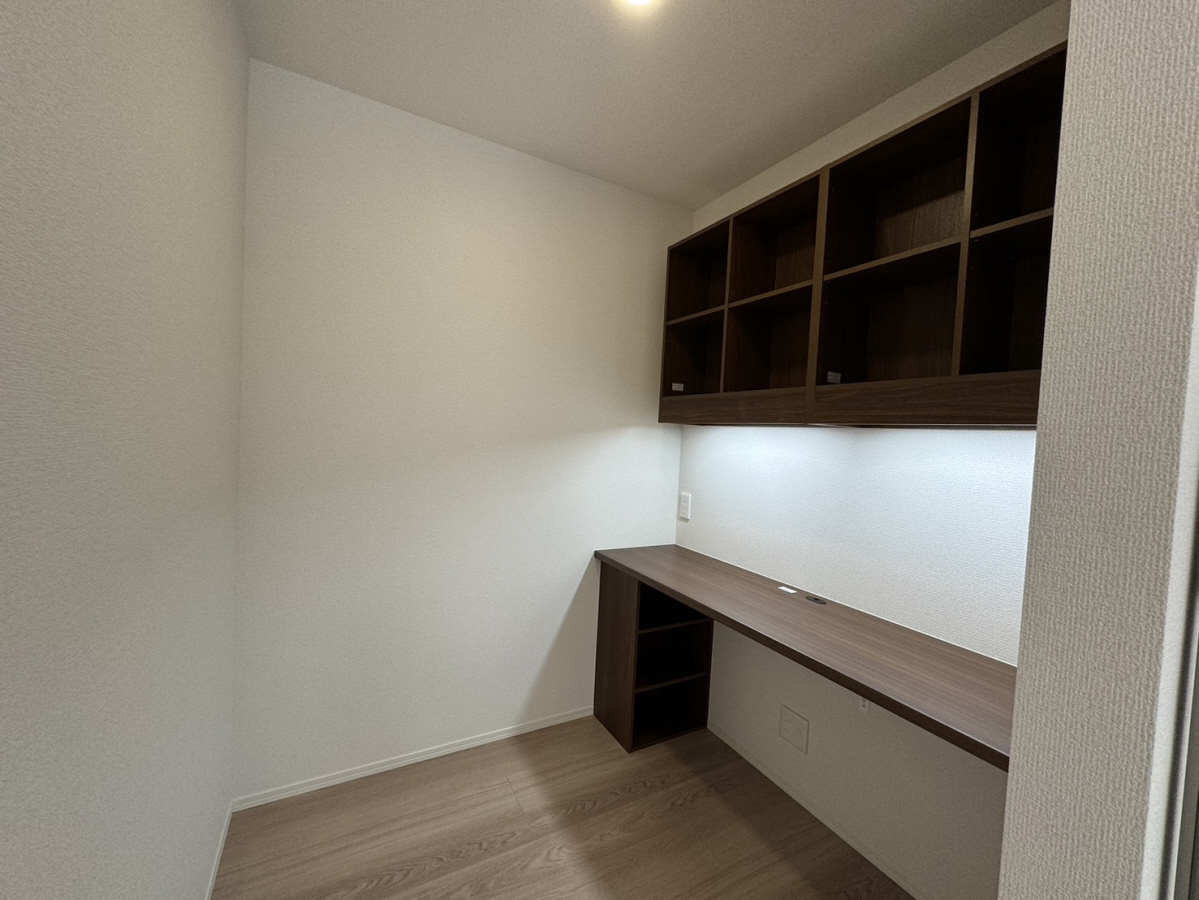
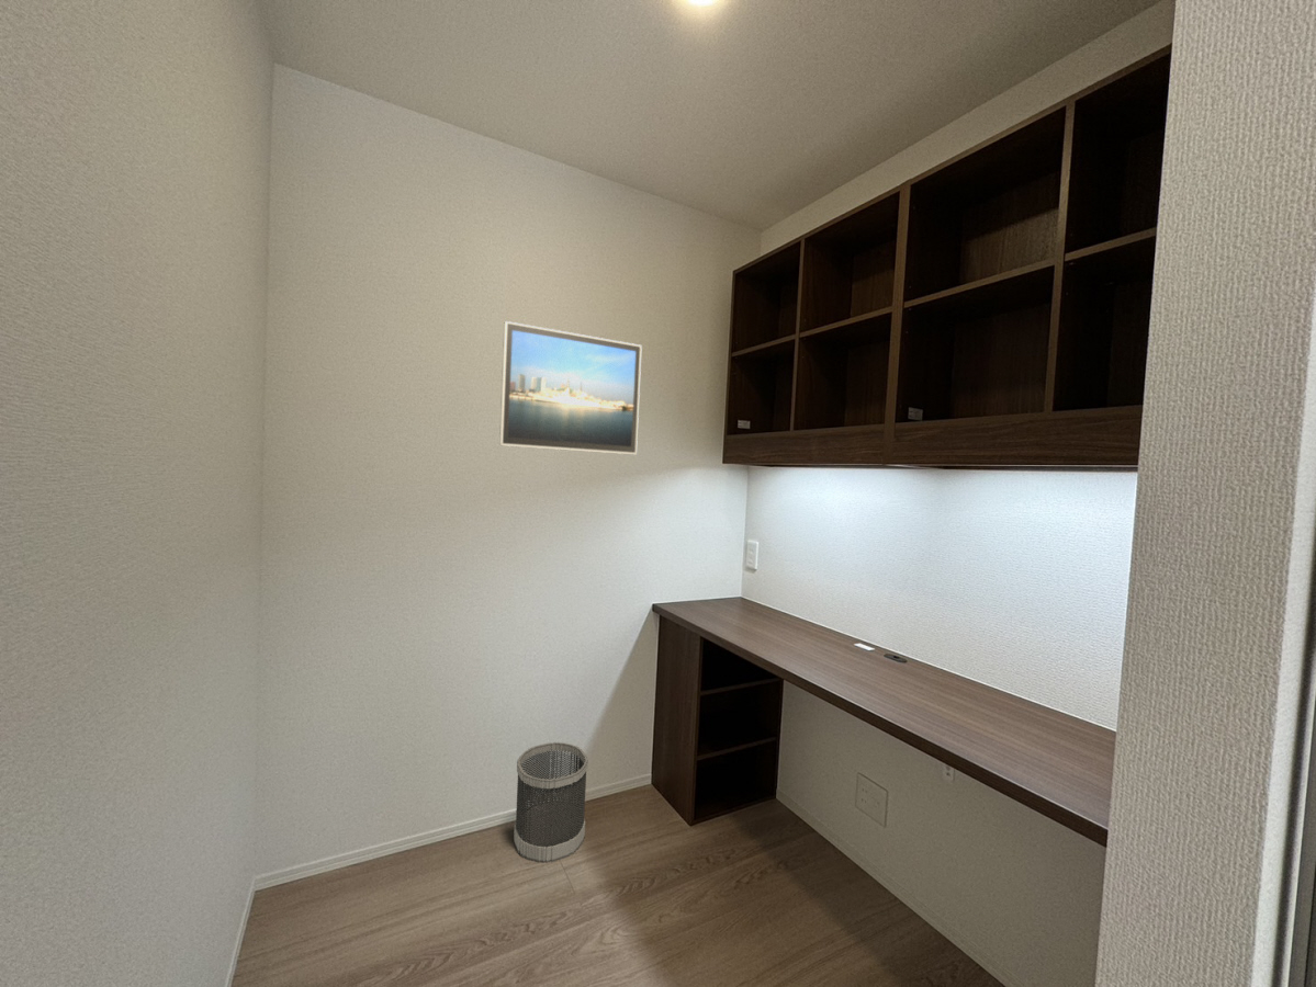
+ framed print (574, 393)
+ wastebasket (551, 798)
